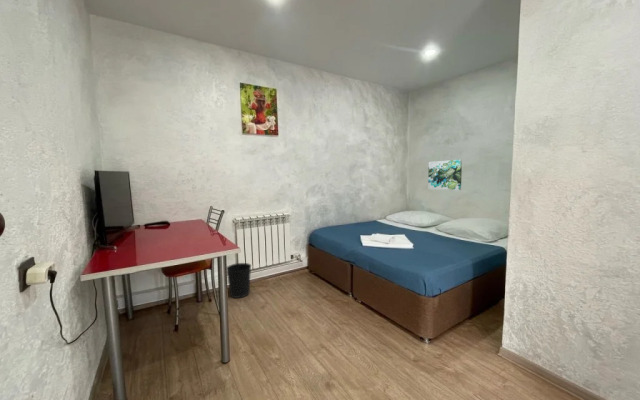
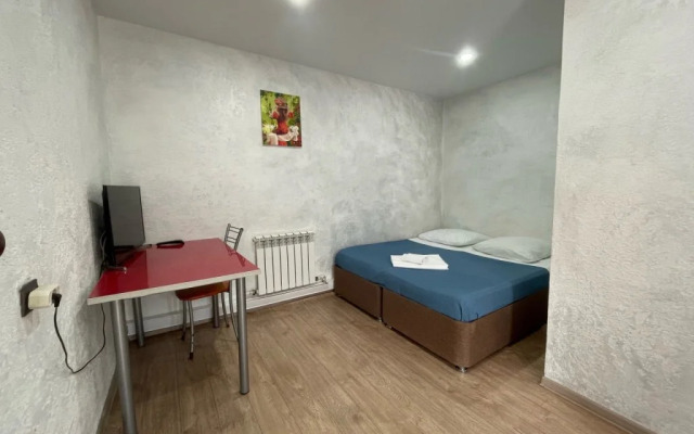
- wall art (444, 175)
- wastebasket (239, 280)
